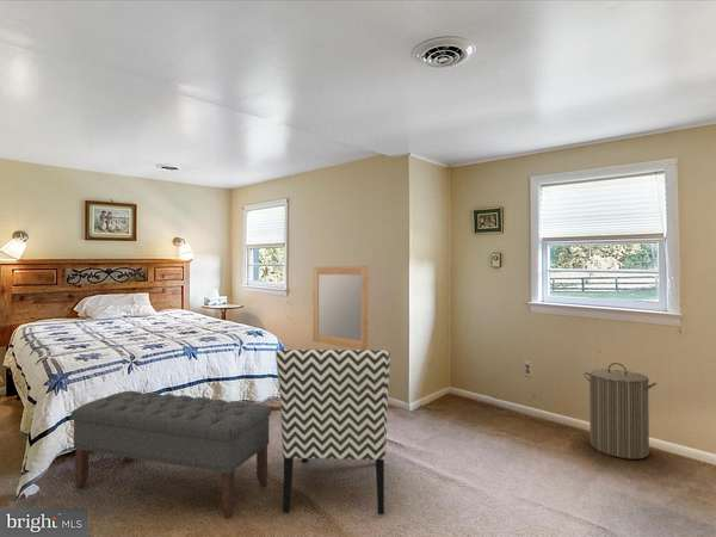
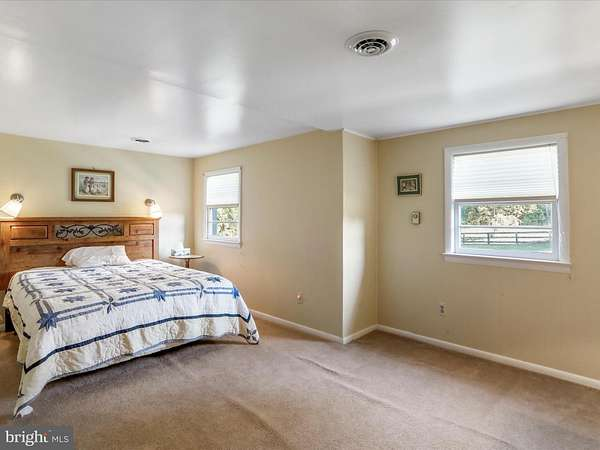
- bench (172, 444)
- home mirror (339, 305)
- laundry hamper (618, 405)
- chair (338, 413)
